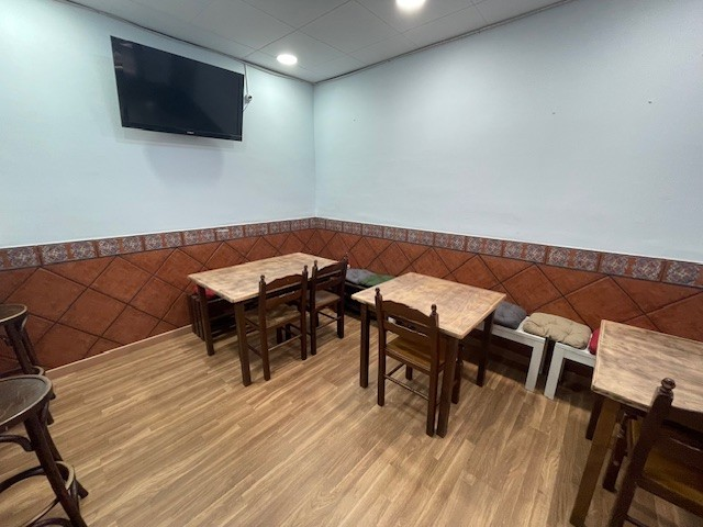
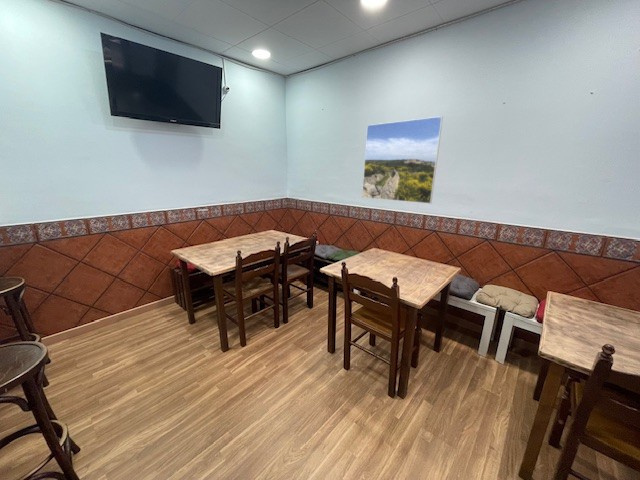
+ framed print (397, 162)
